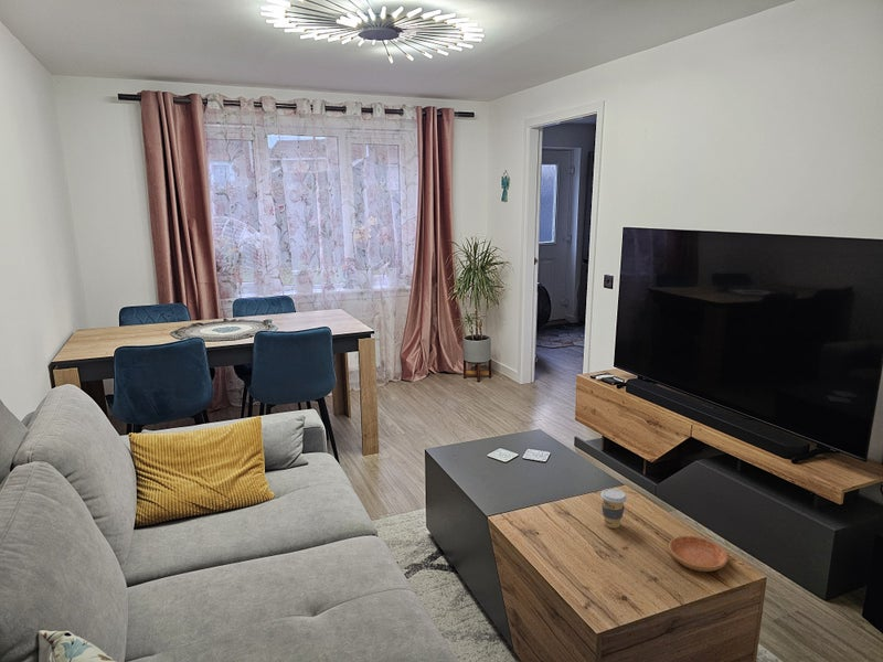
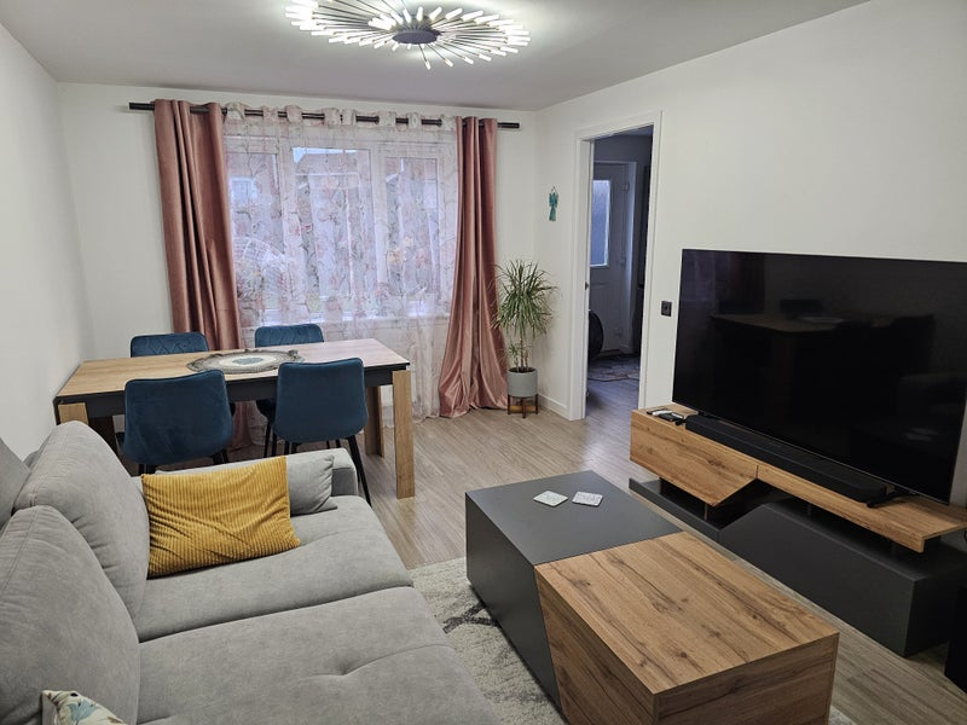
- coffee cup (613, 509)
- saucer (696, 554)
